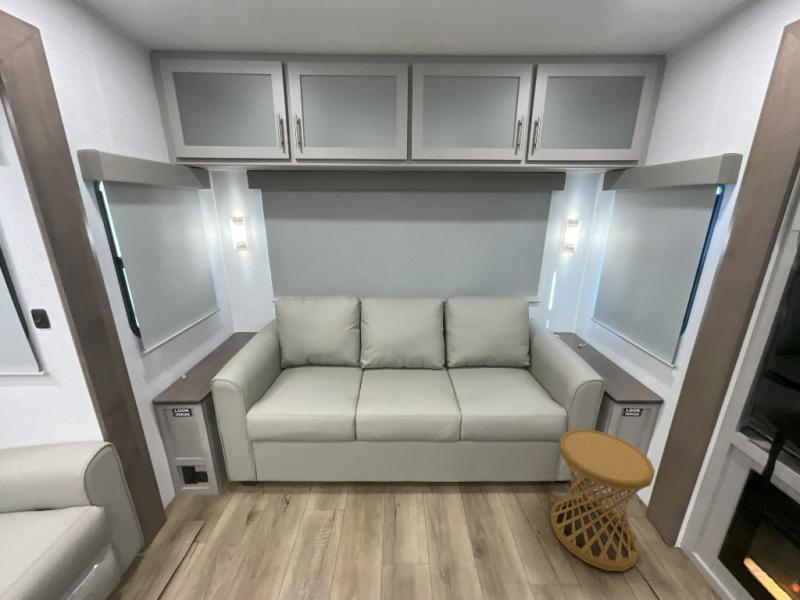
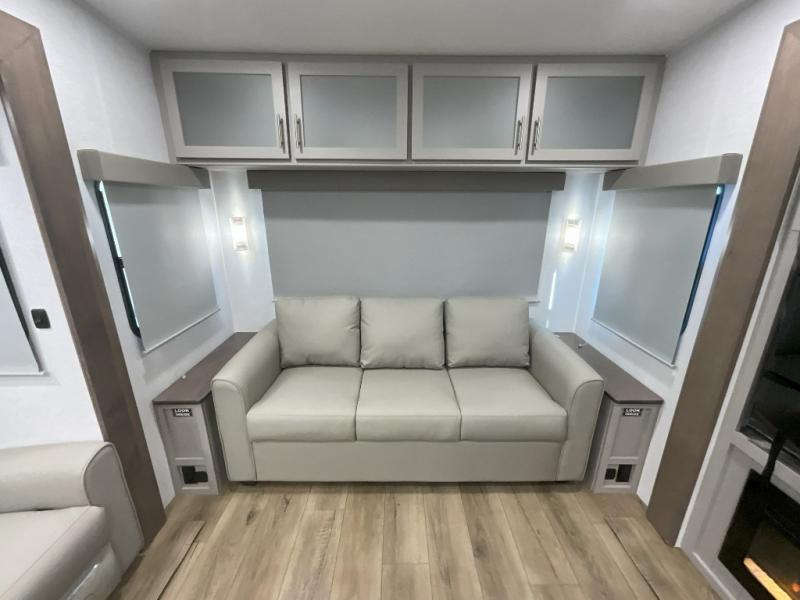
- side table (597, 492)
